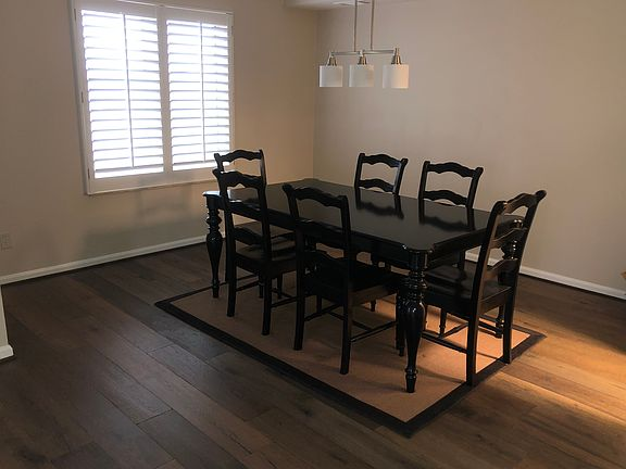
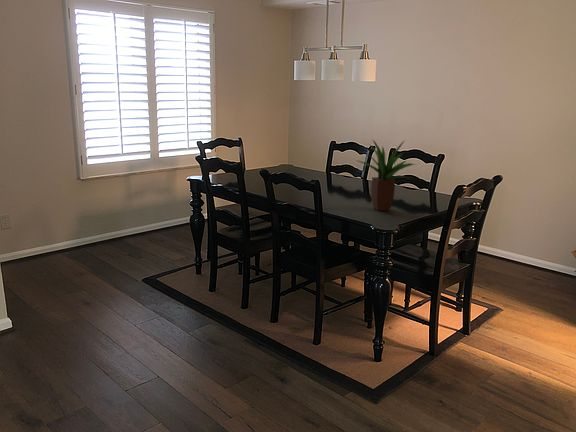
+ potted plant (389, 174)
